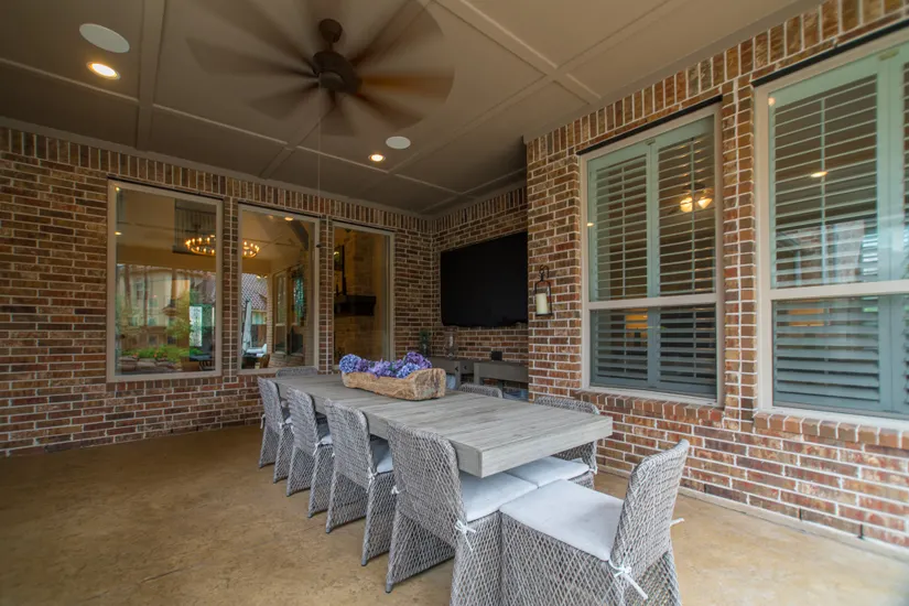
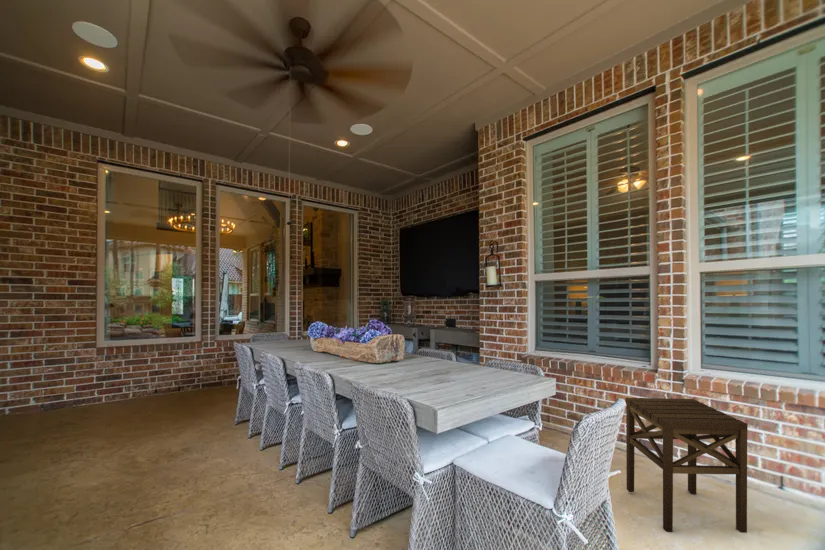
+ side table (680, 459)
